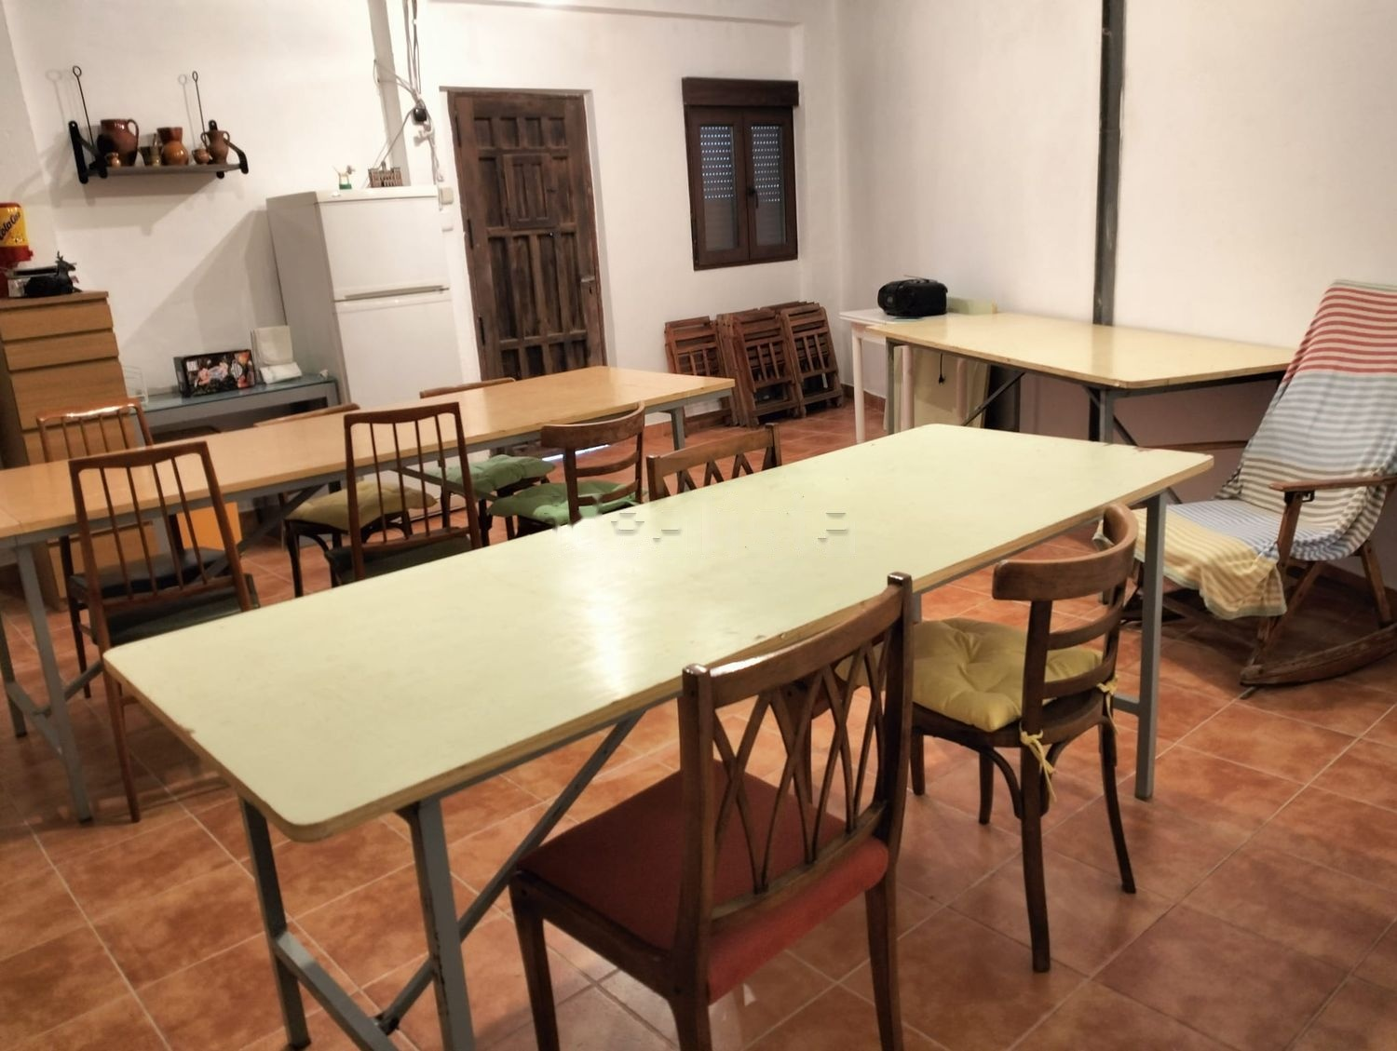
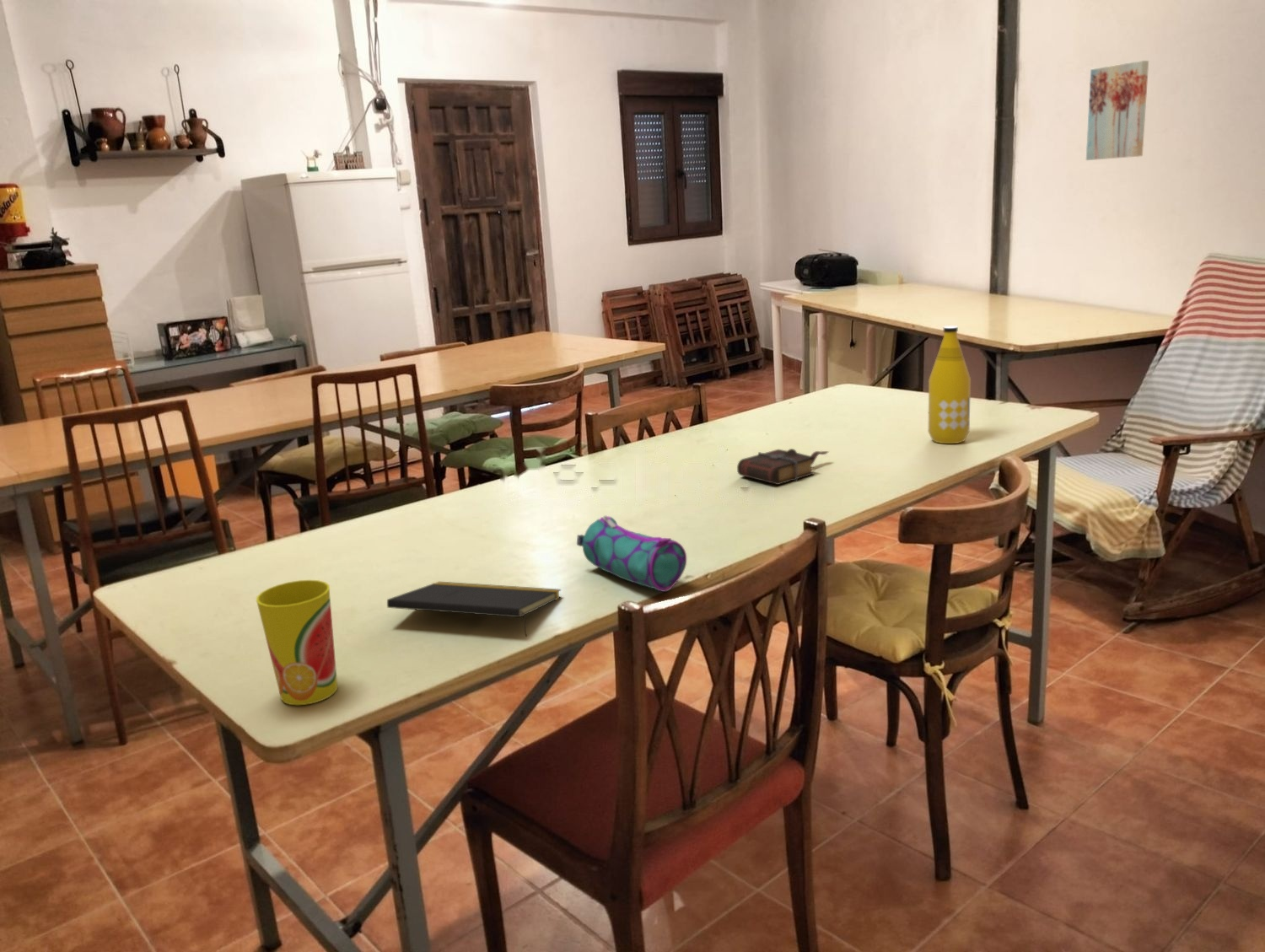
+ book (793, 460)
+ cup (301, 643)
+ notepad (476, 598)
+ pencil case (632, 551)
+ wall art (1116, 112)
+ bottle (949, 384)
